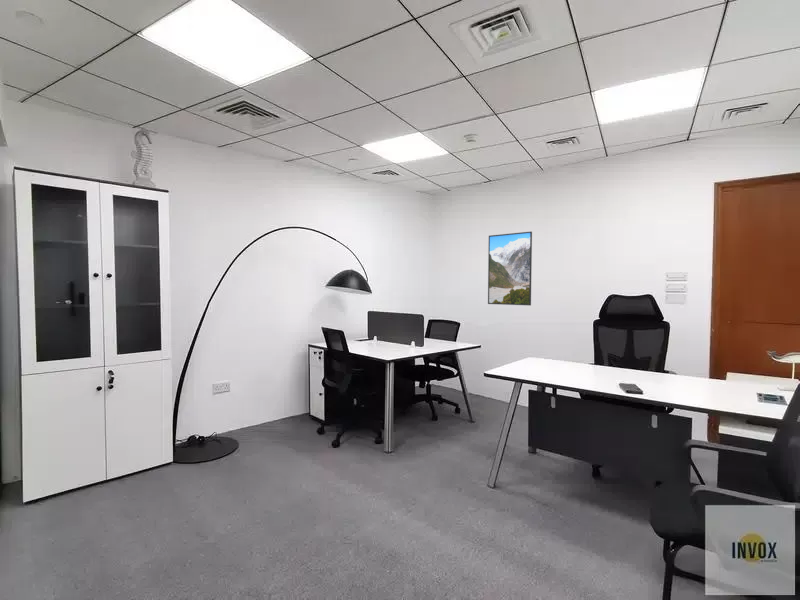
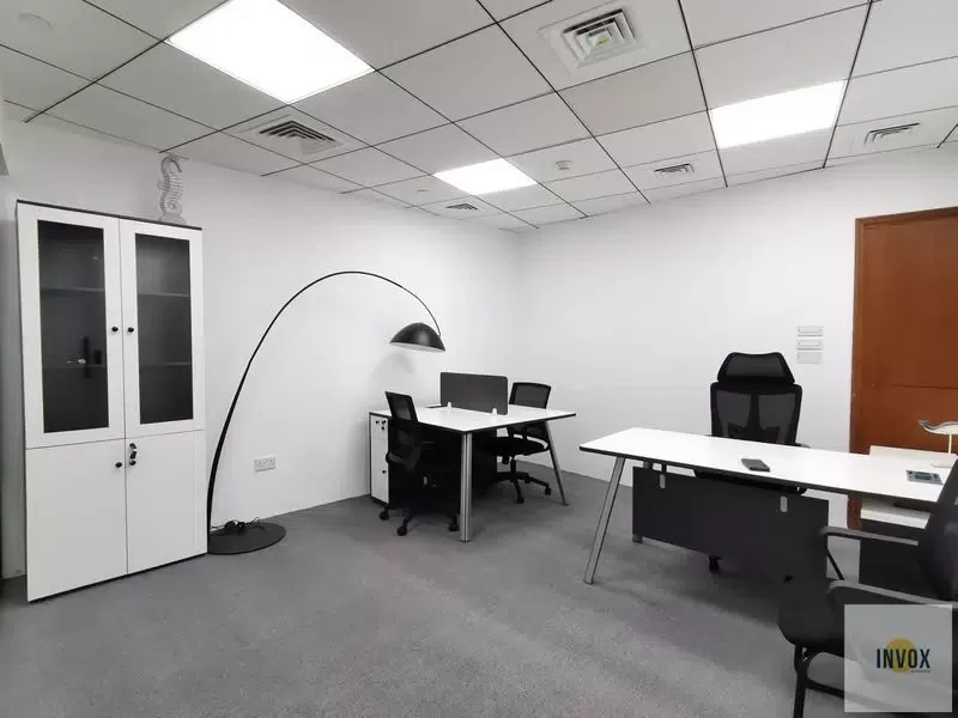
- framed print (509, 269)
